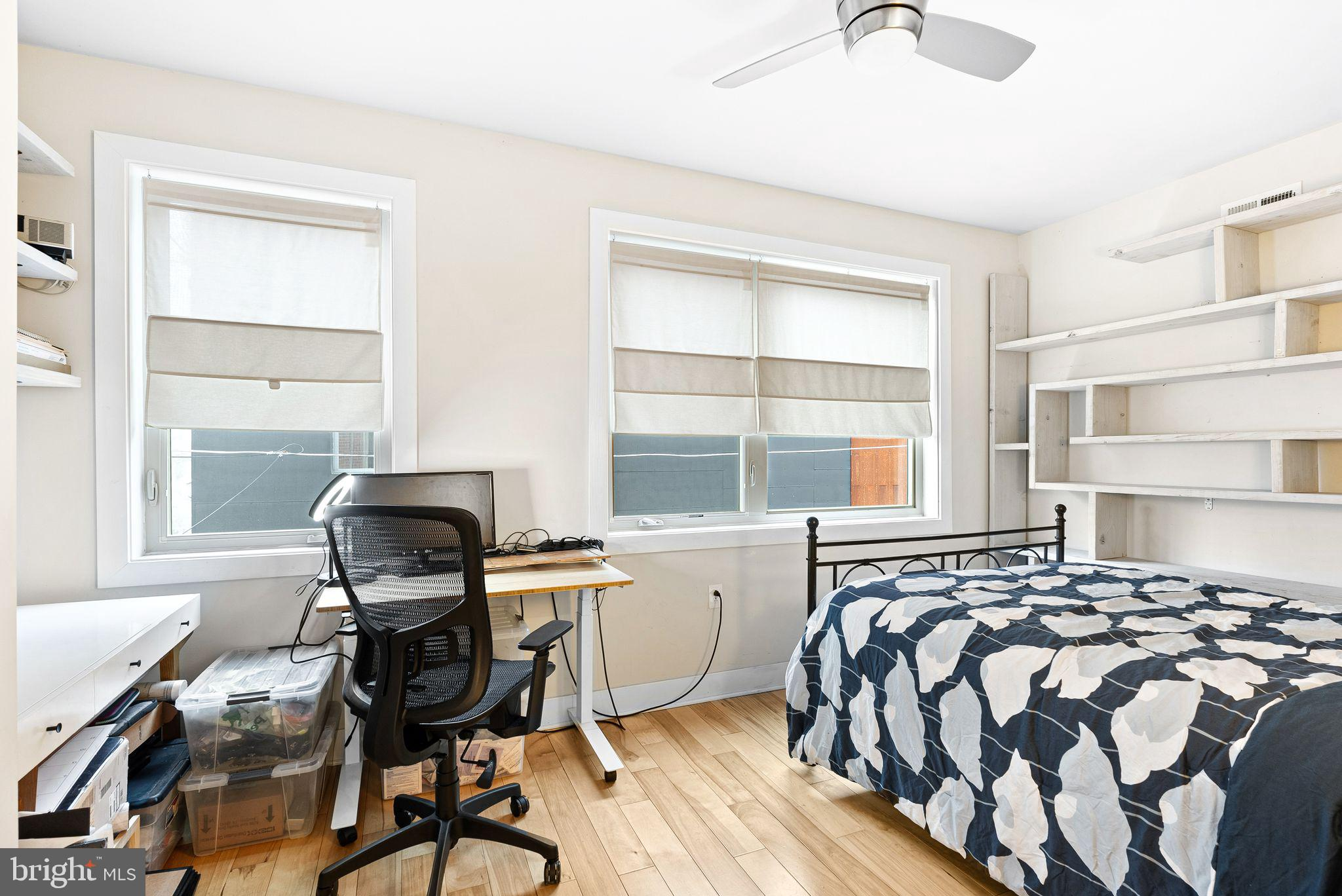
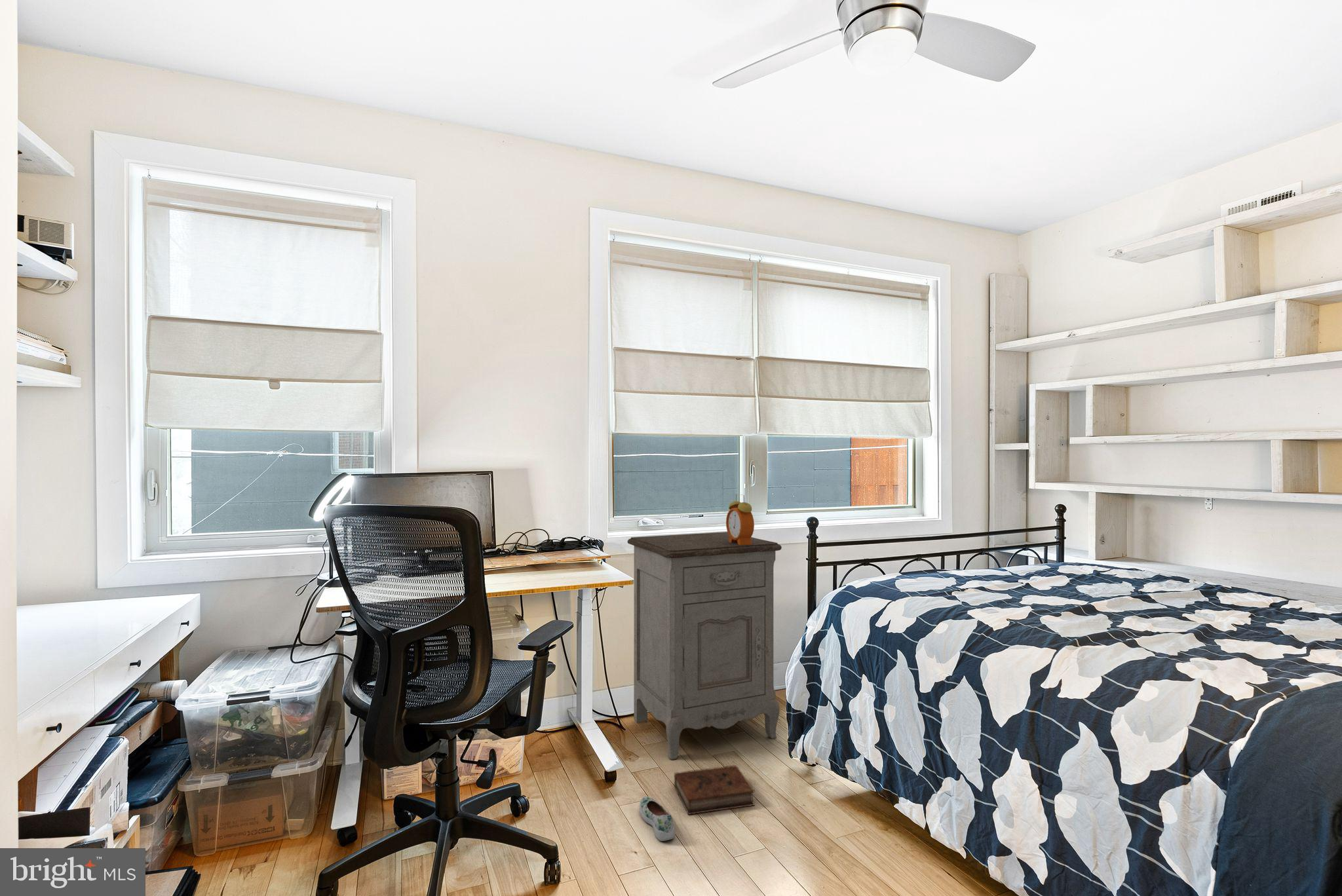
+ shoe (657, 811)
+ nightstand (706, 637)
+ book (713, 788)
+ alarm clock (739, 518)
